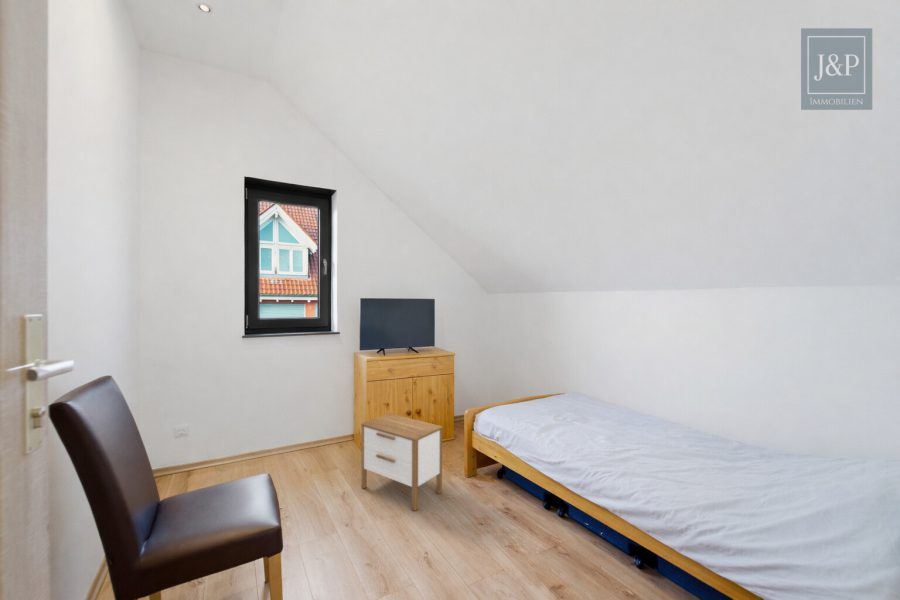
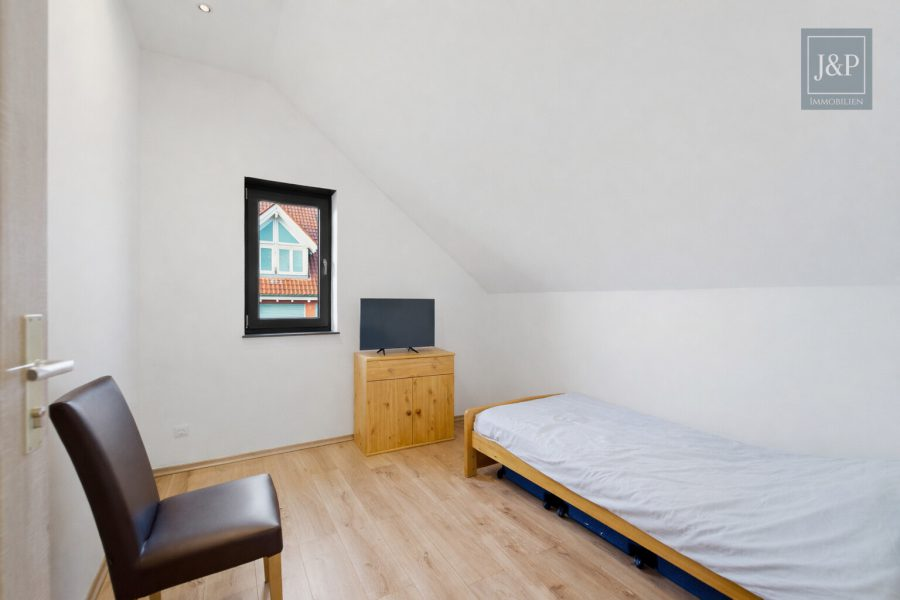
- nightstand (400, 457)
